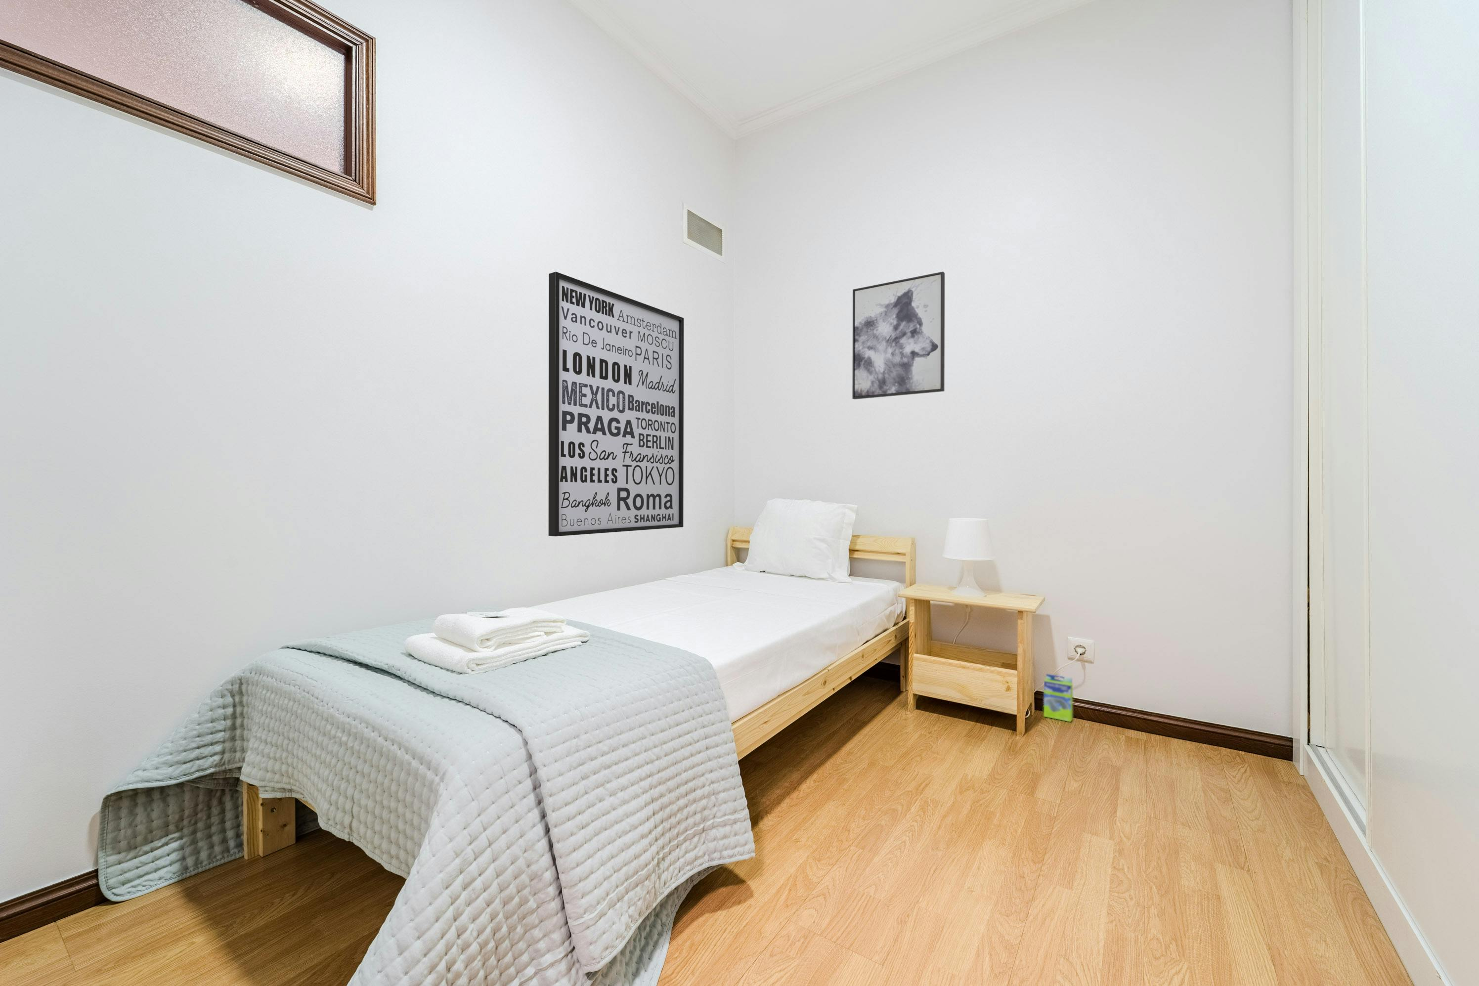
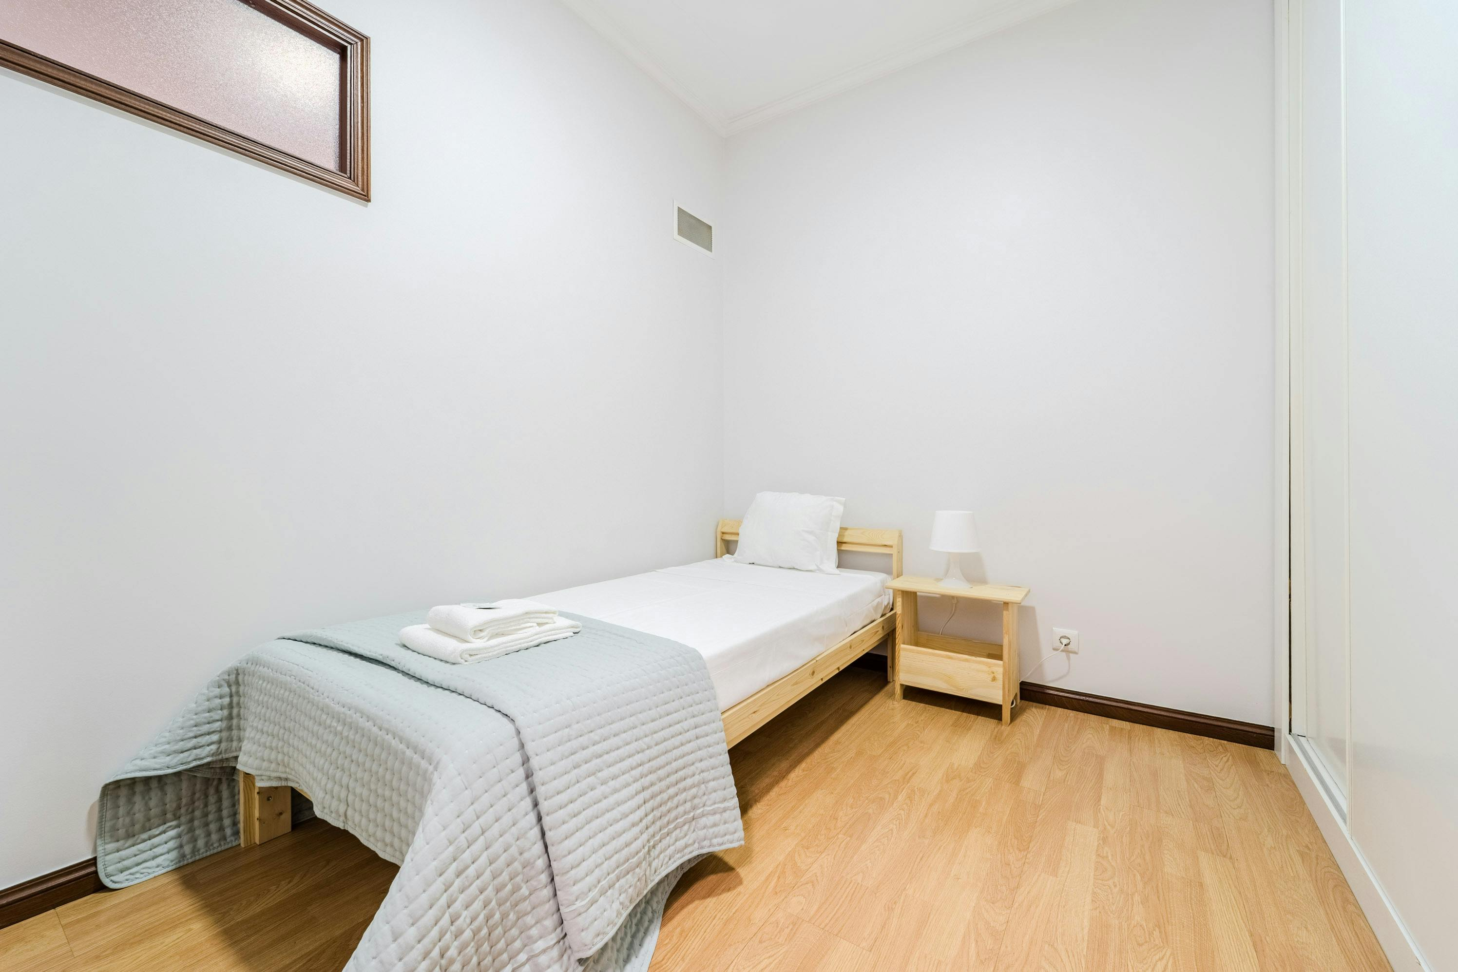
- wall art (897, 338)
- wall art (623, 415)
- box (1058, 698)
